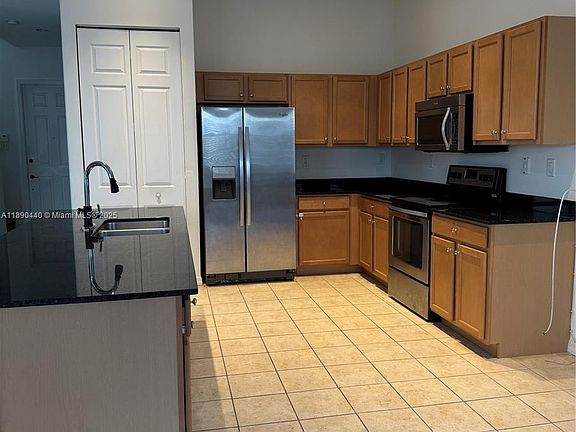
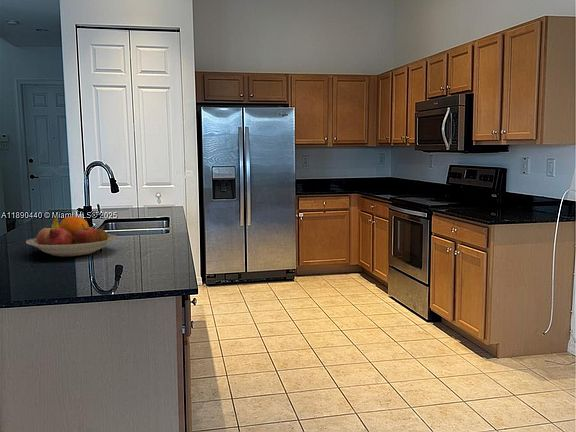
+ fruit bowl (72, 235)
